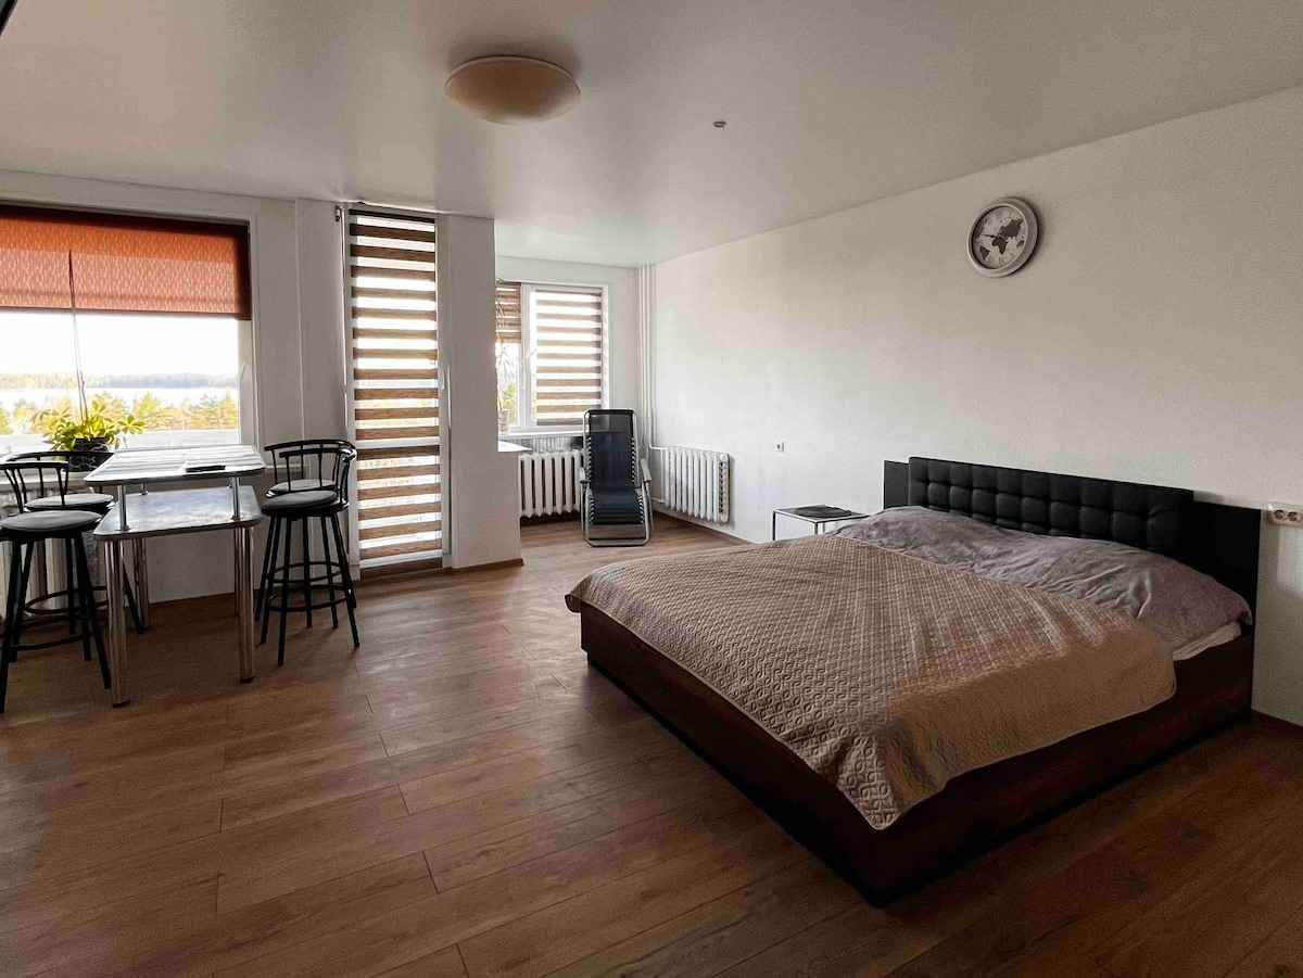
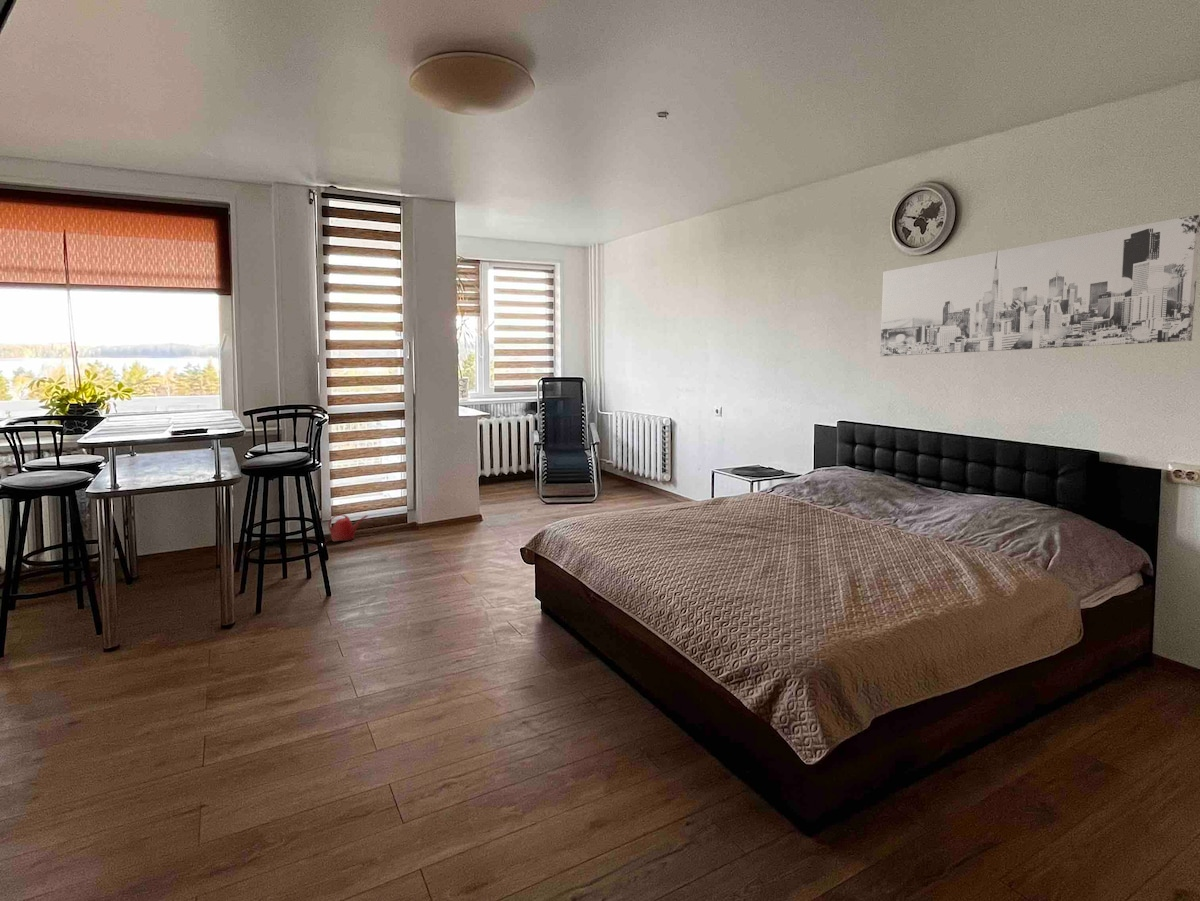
+ watering can (348, 526)
+ wall art (1009, 300)
